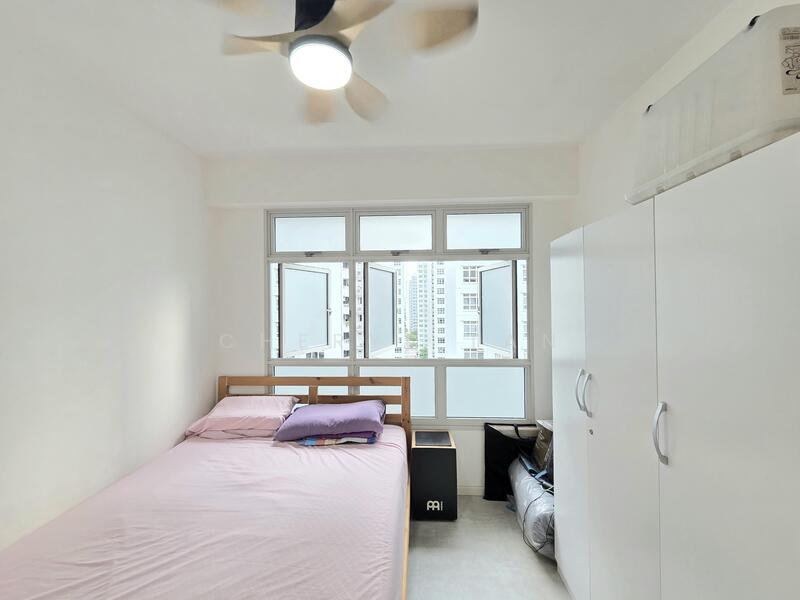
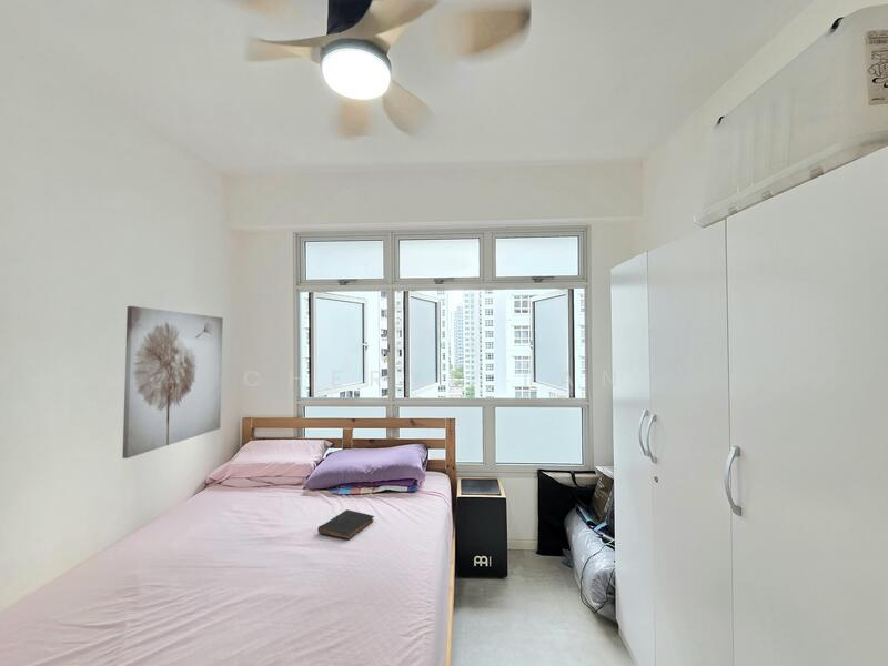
+ book (346, 523)
+ wall art (180, 376)
